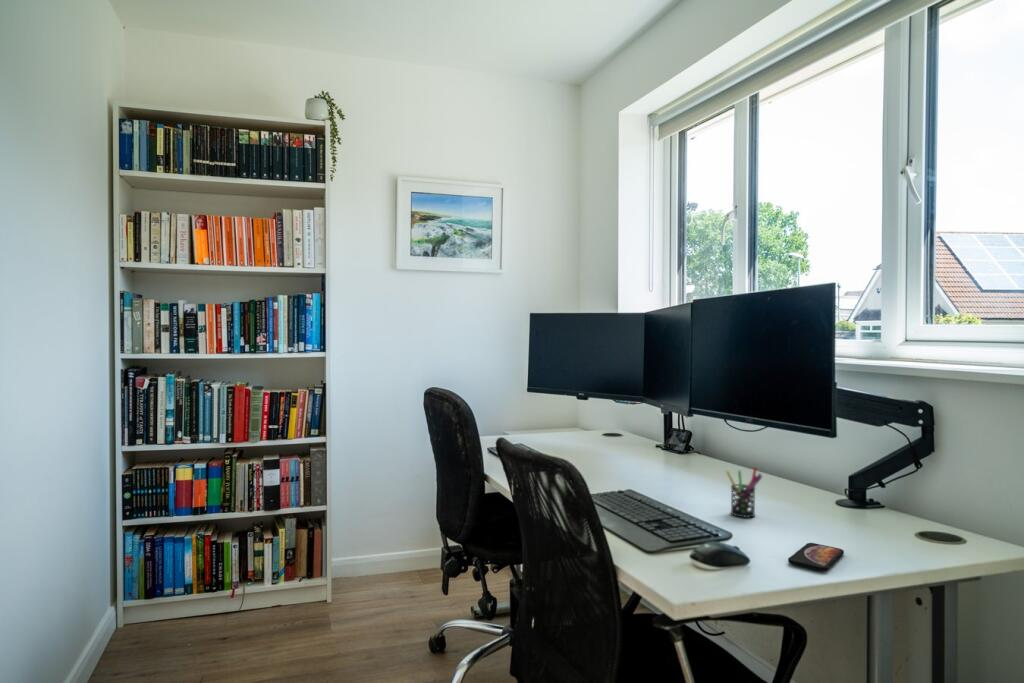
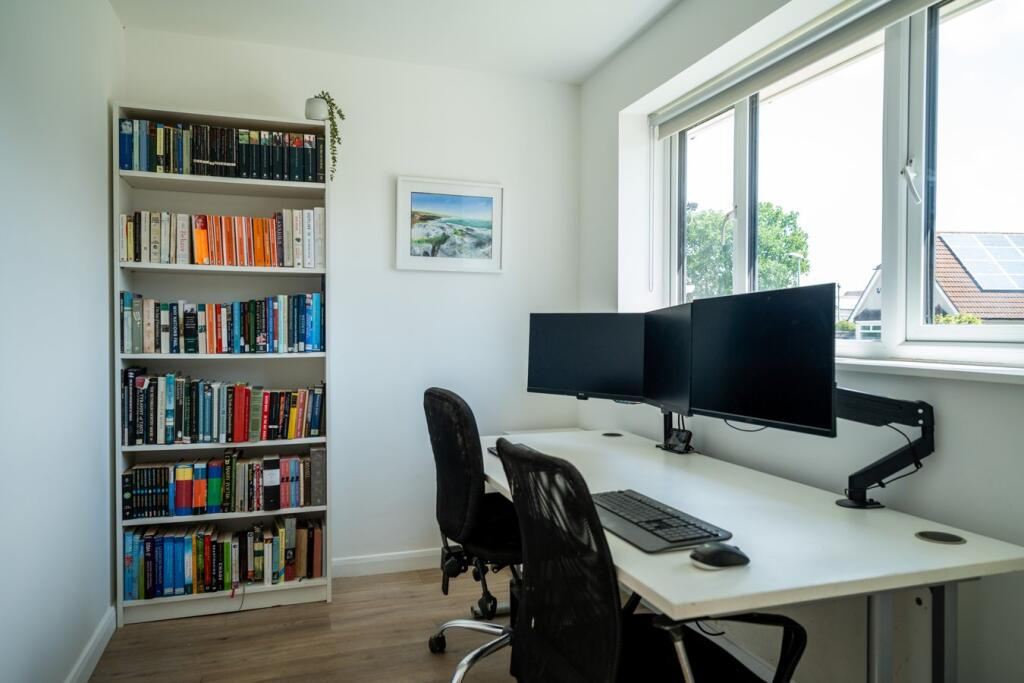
- pen holder (743, 489)
- smartphone (816, 556)
